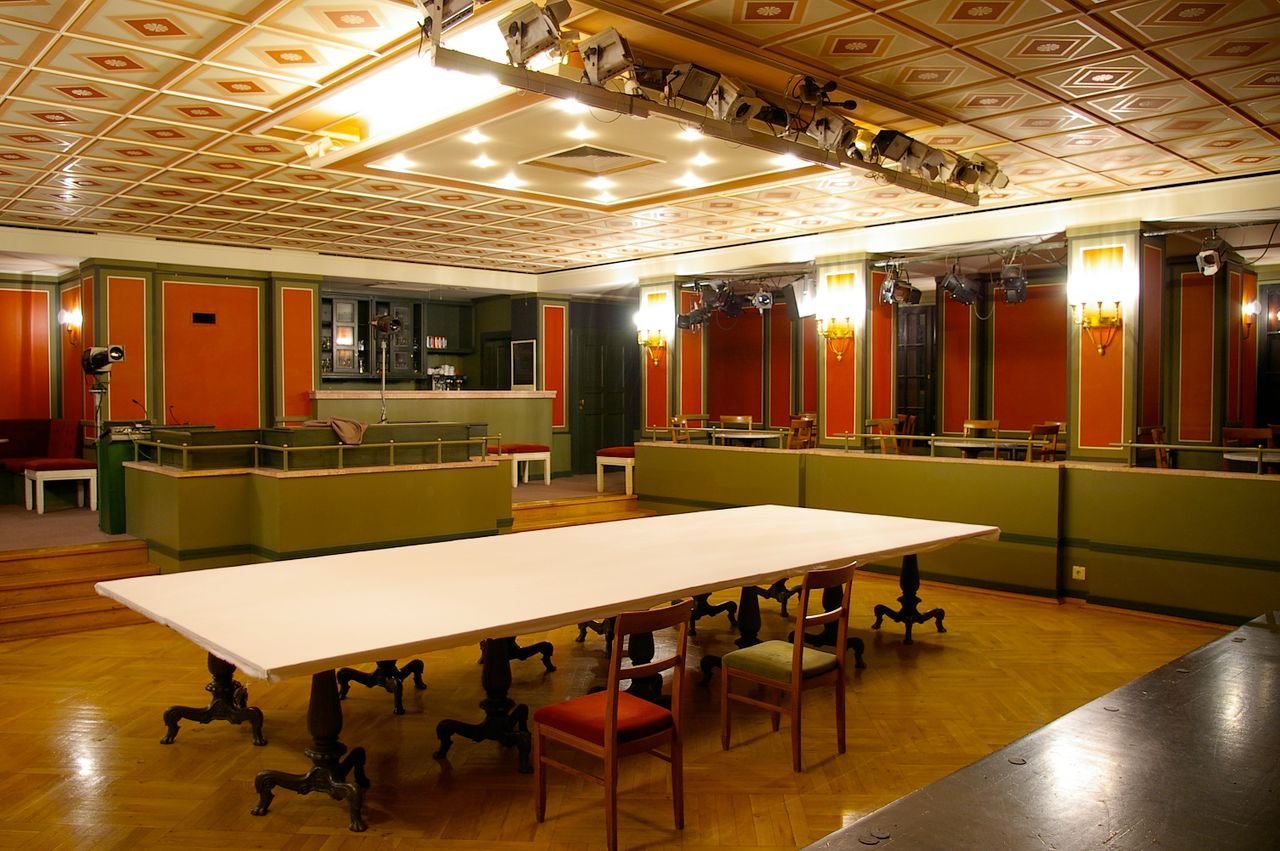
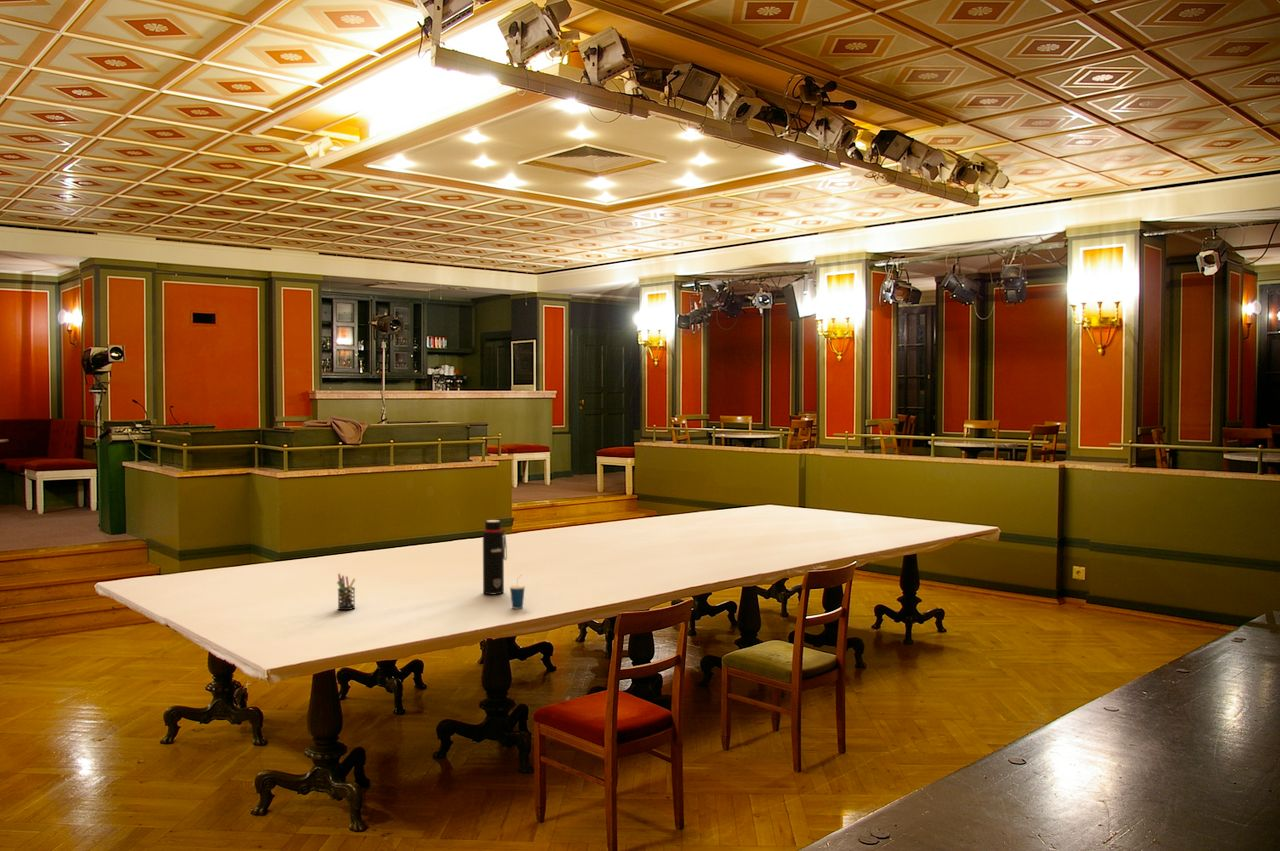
+ cup (517, 591)
+ pen holder (344, 591)
+ water bottle (495, 556)
